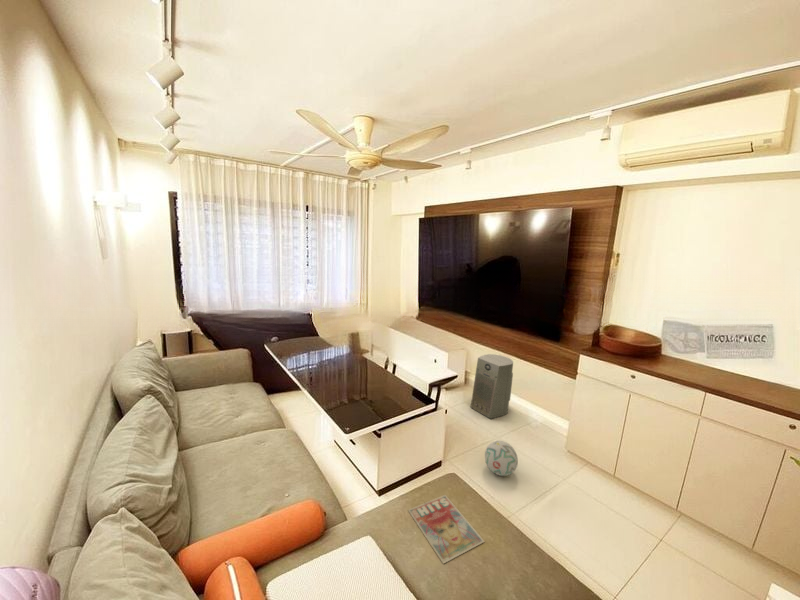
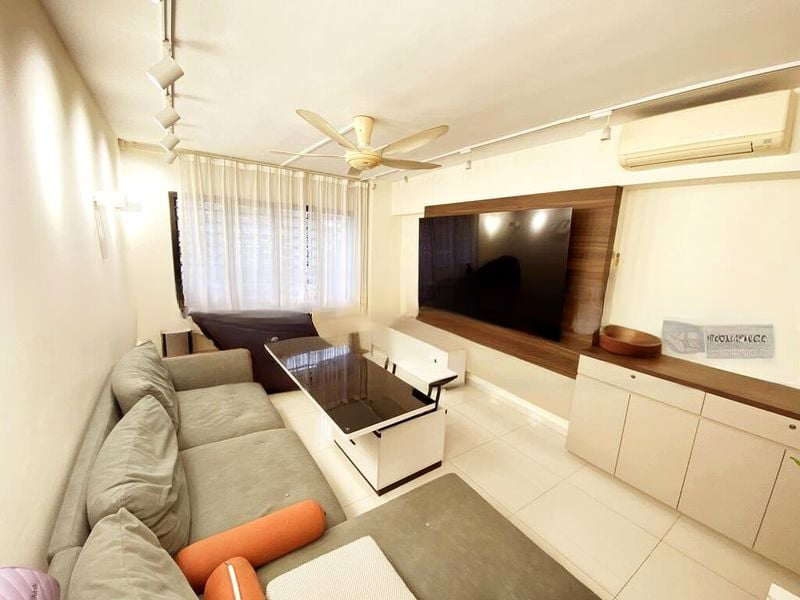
- fan (494, 384)
- ball (501, 457)
- magazine (444, 524)
